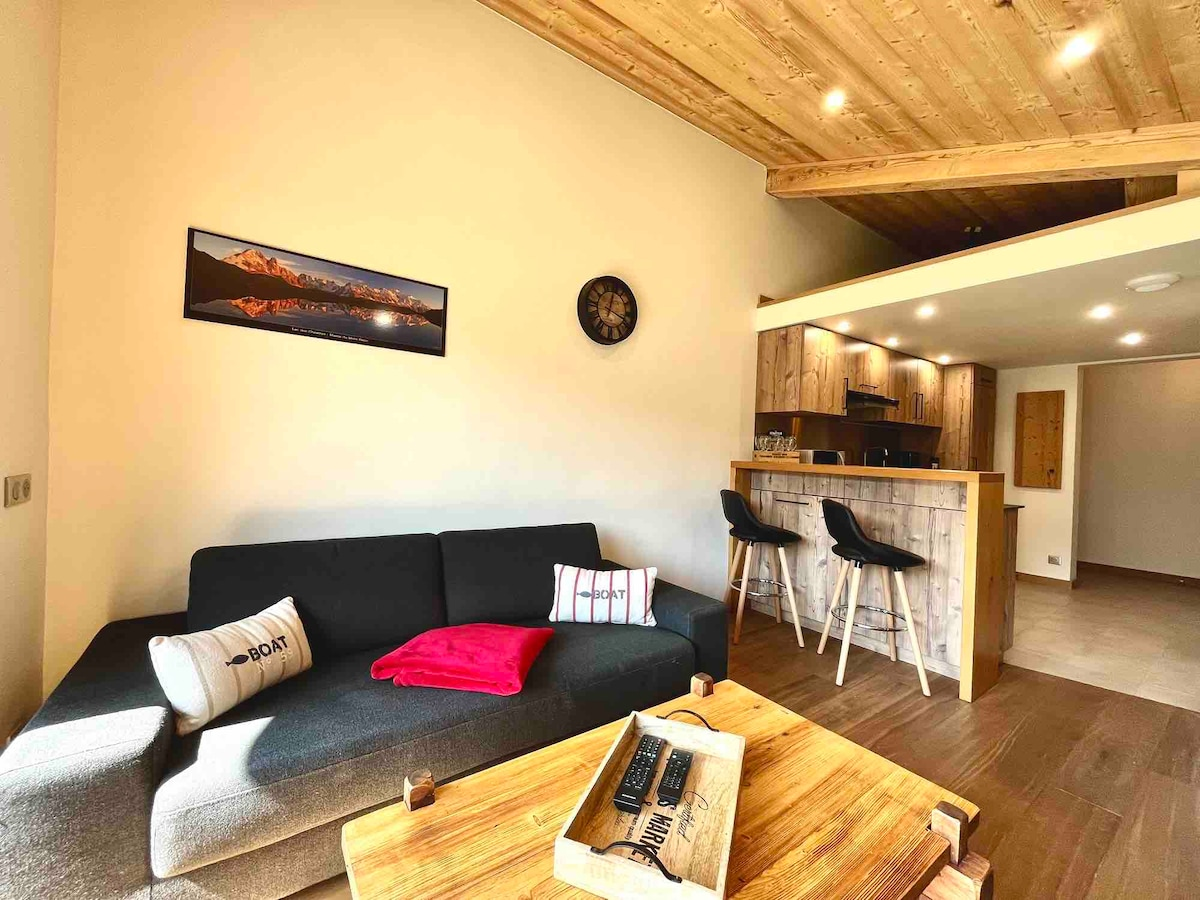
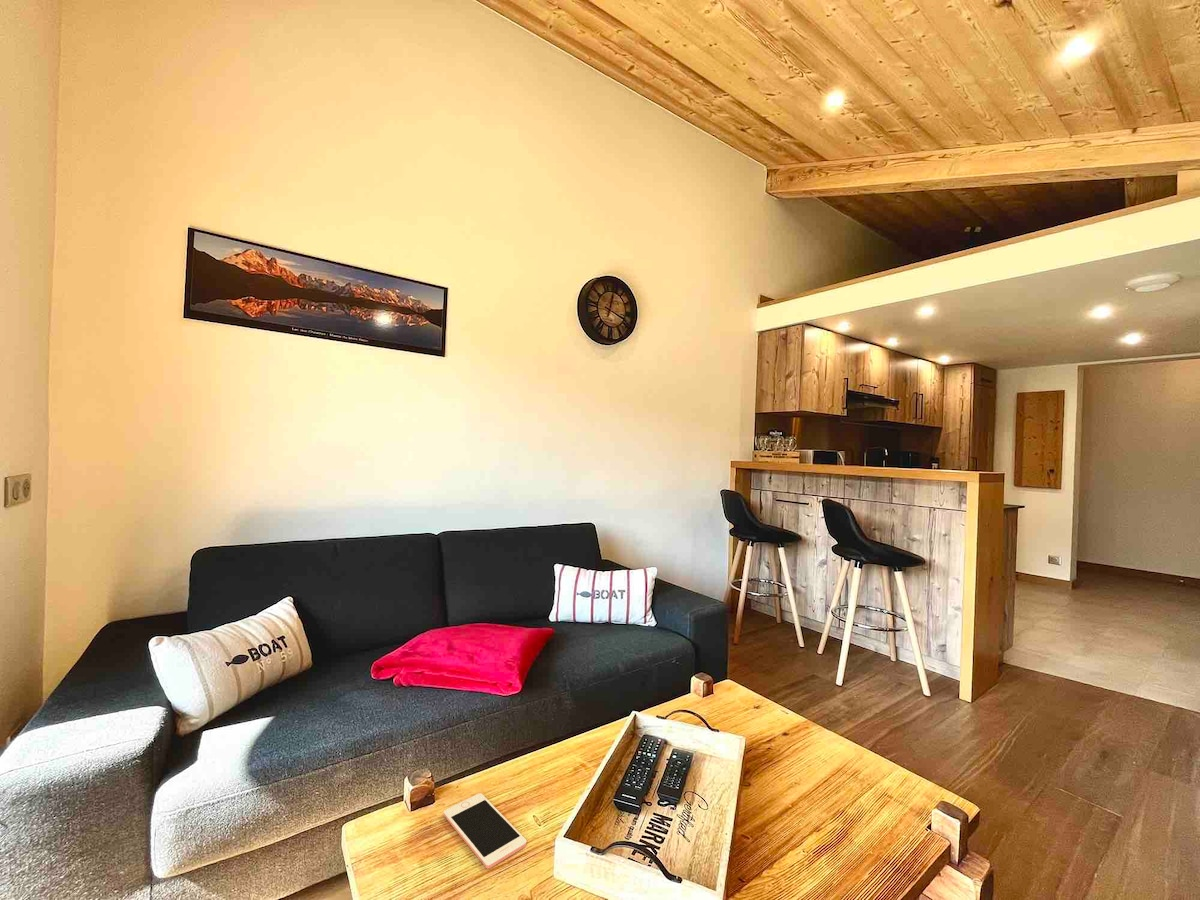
+ cell phone (483, 827)
